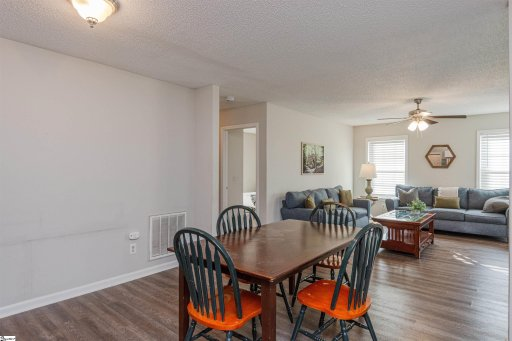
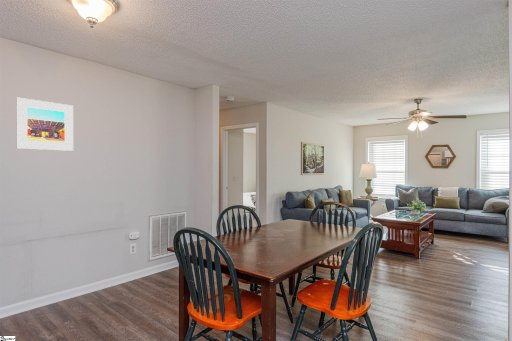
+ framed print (46, 125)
